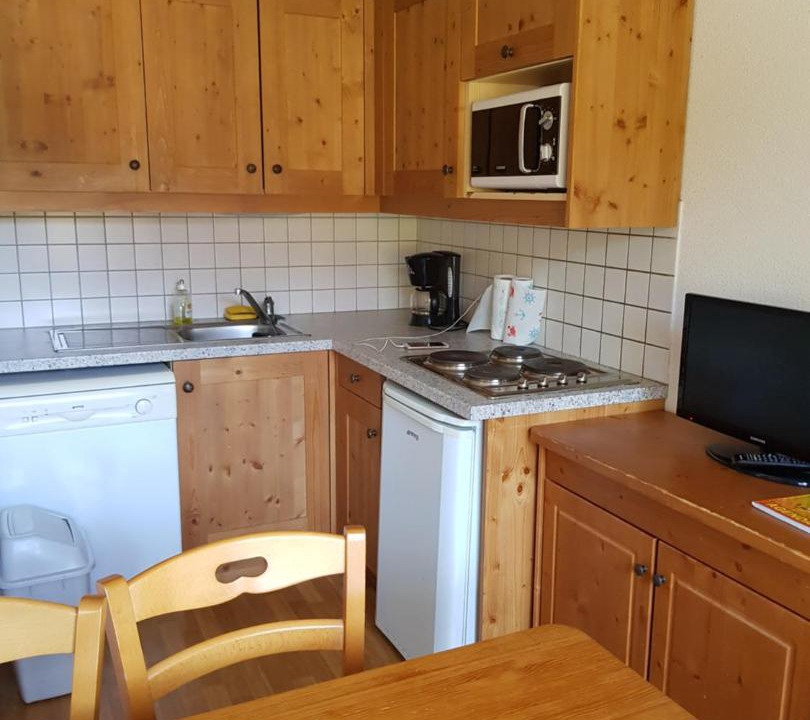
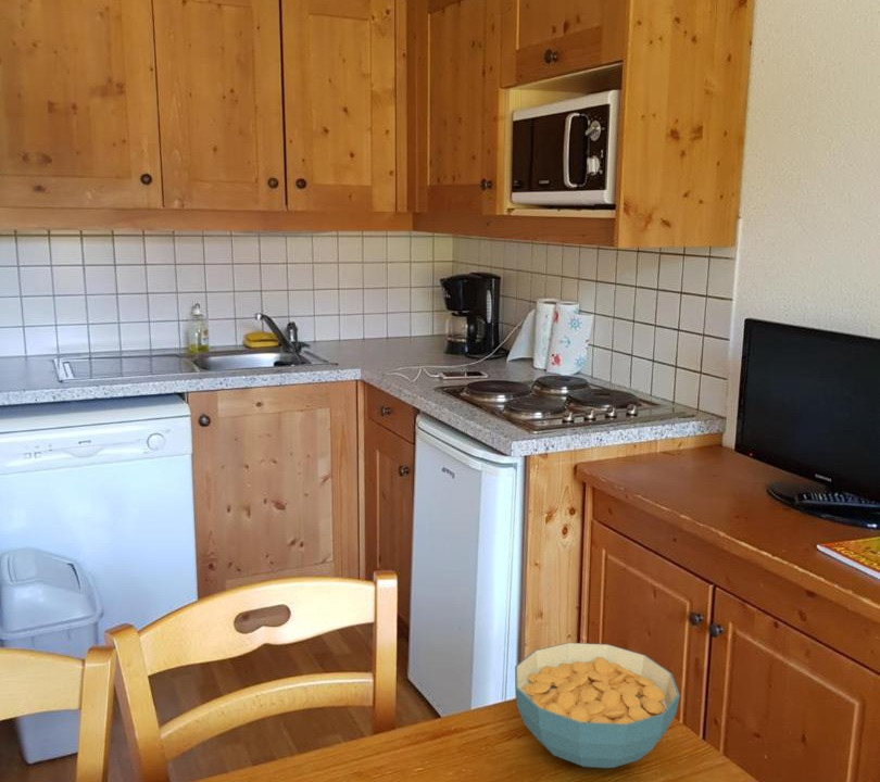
+ cereal bowl (593, 717)
